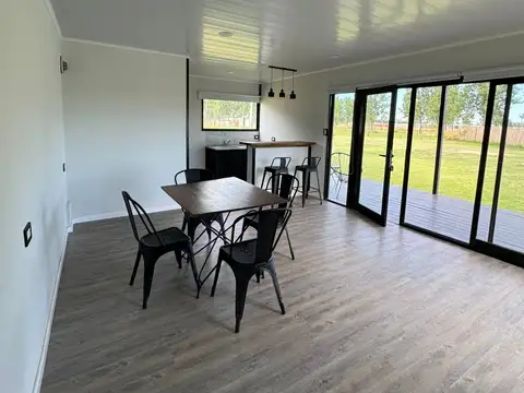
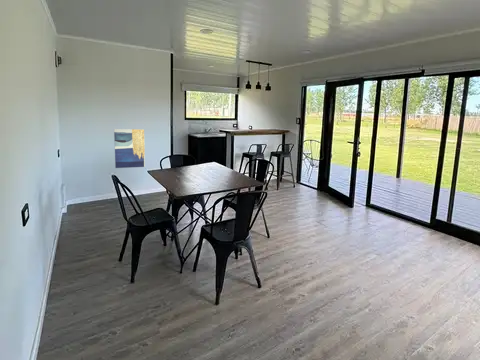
+ wall art (129, 148)
